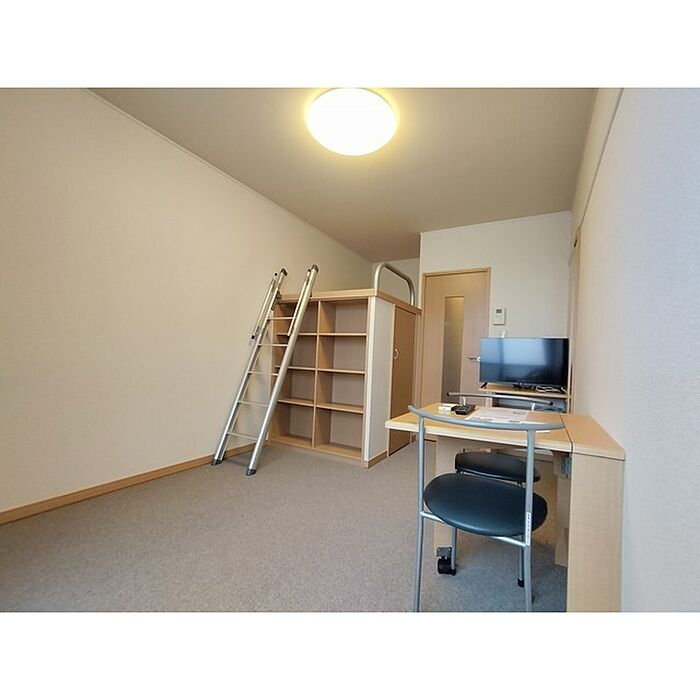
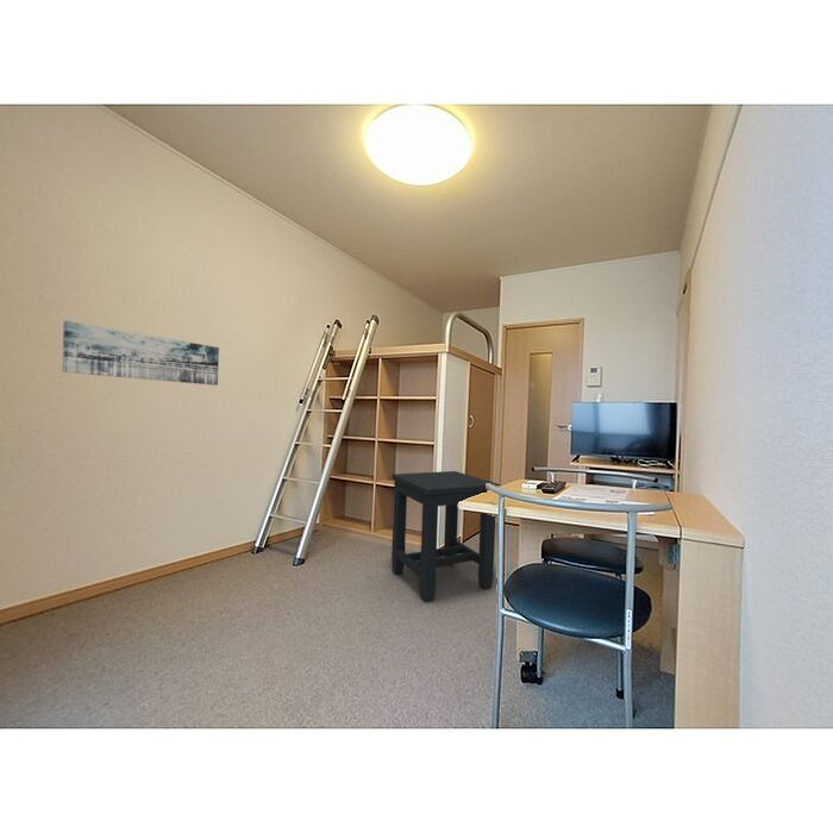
+ side table (445, 528)
+ wall art (152, 357)
